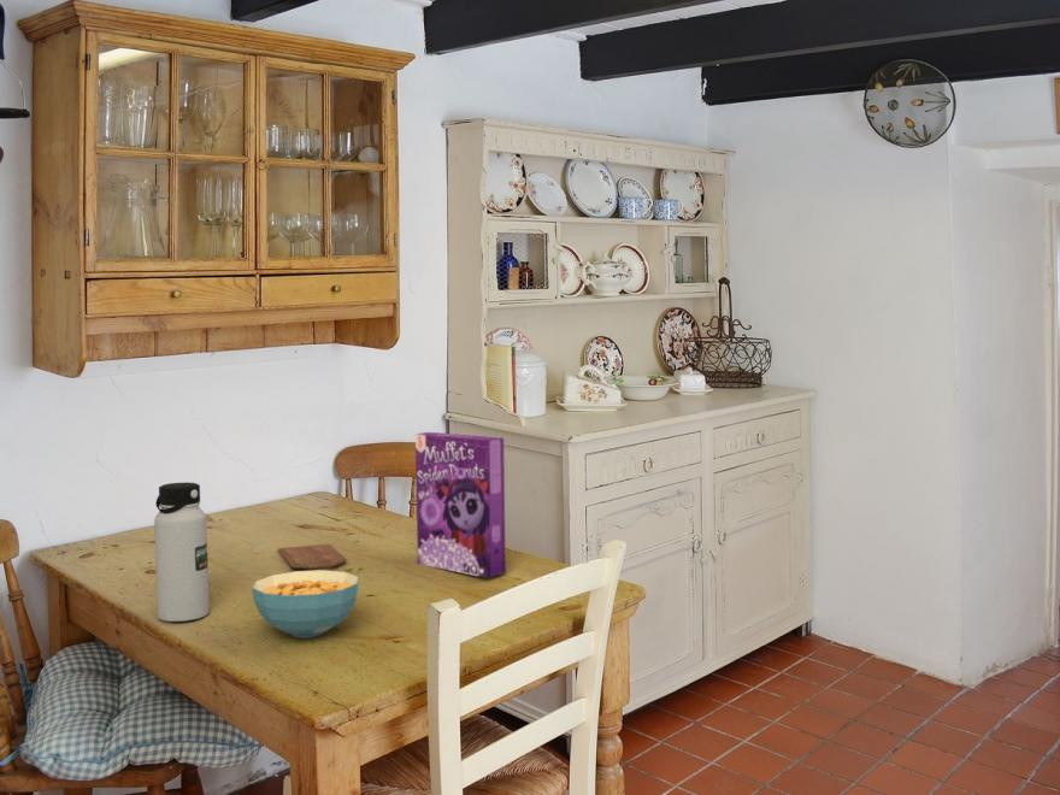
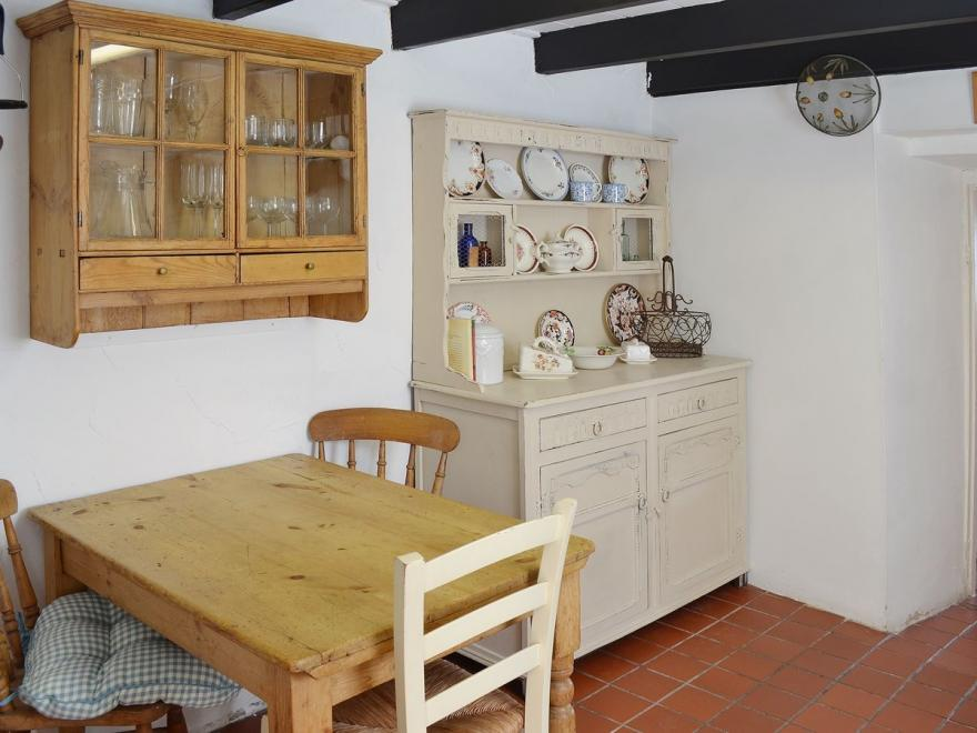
- water bottle (181, 549)
- cereal box (459, 501)
- cereal bowl (306, 607)
- cutting board (312, 556)
